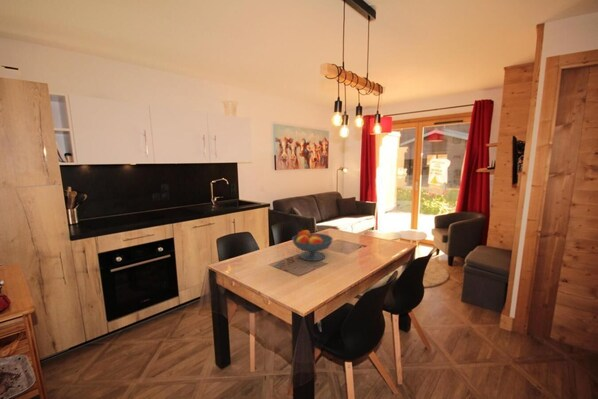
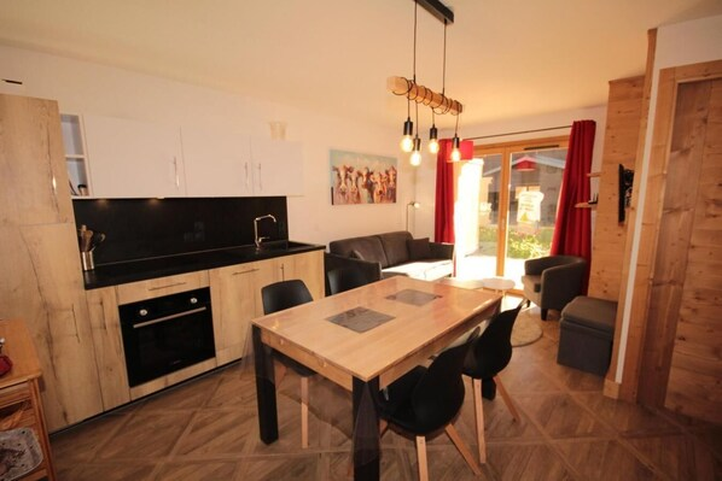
- fruit bowl (312, 244)
